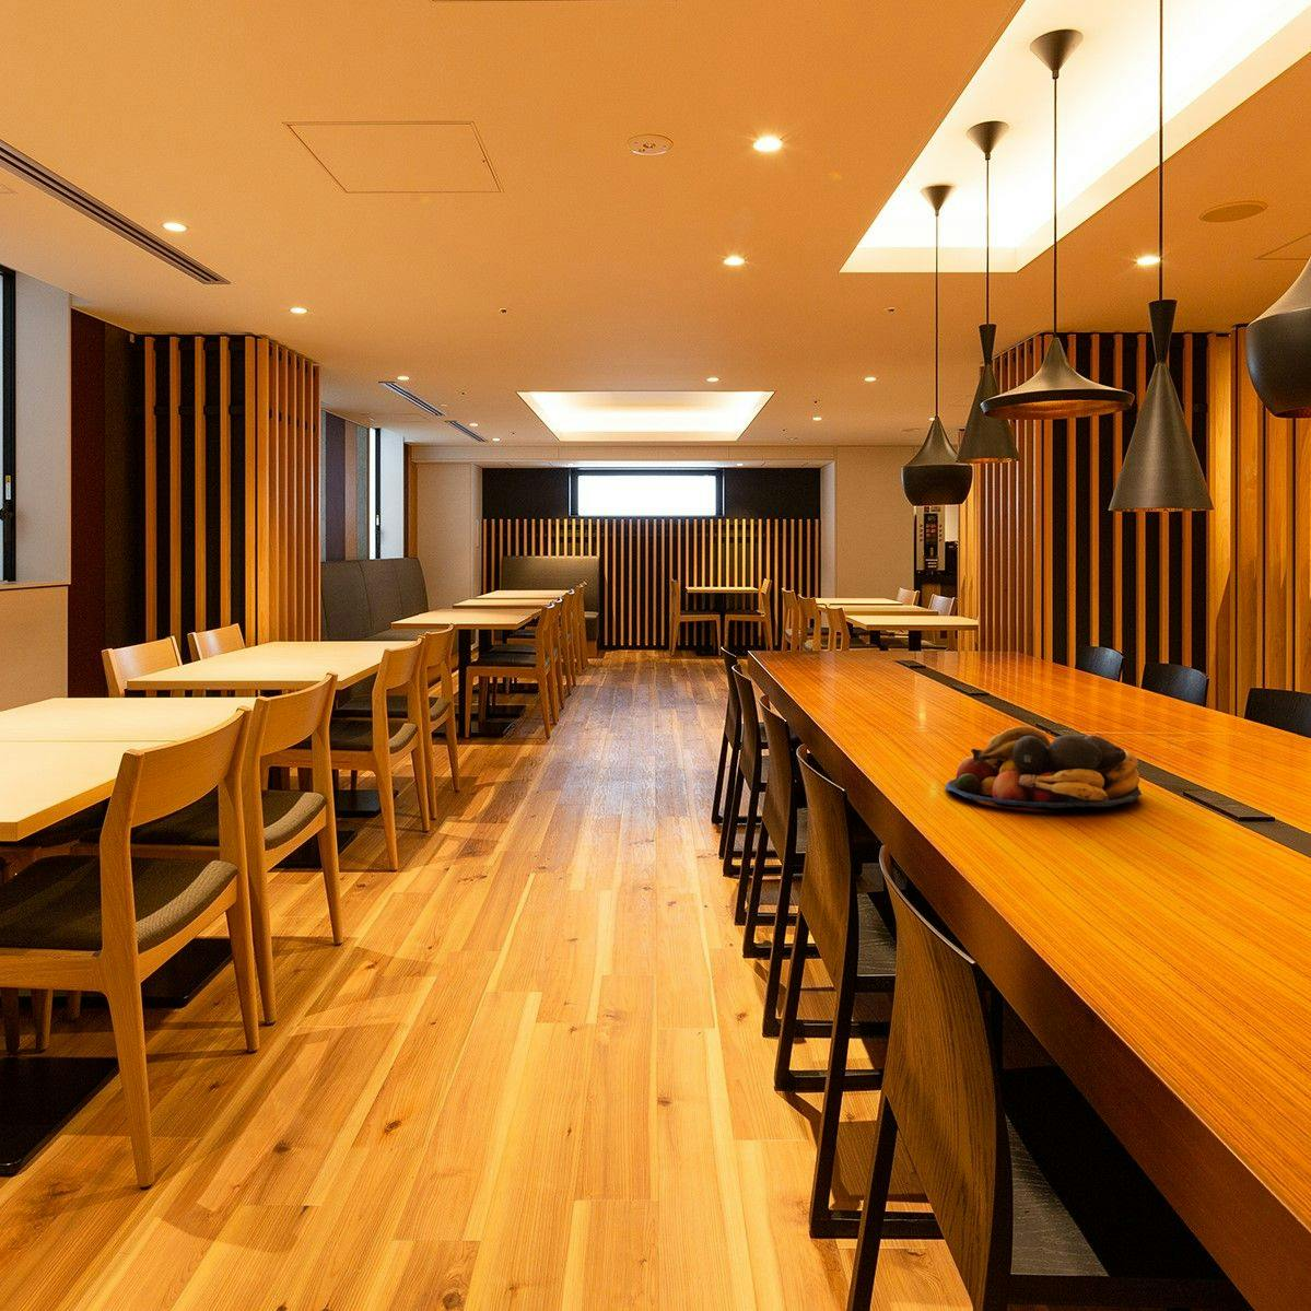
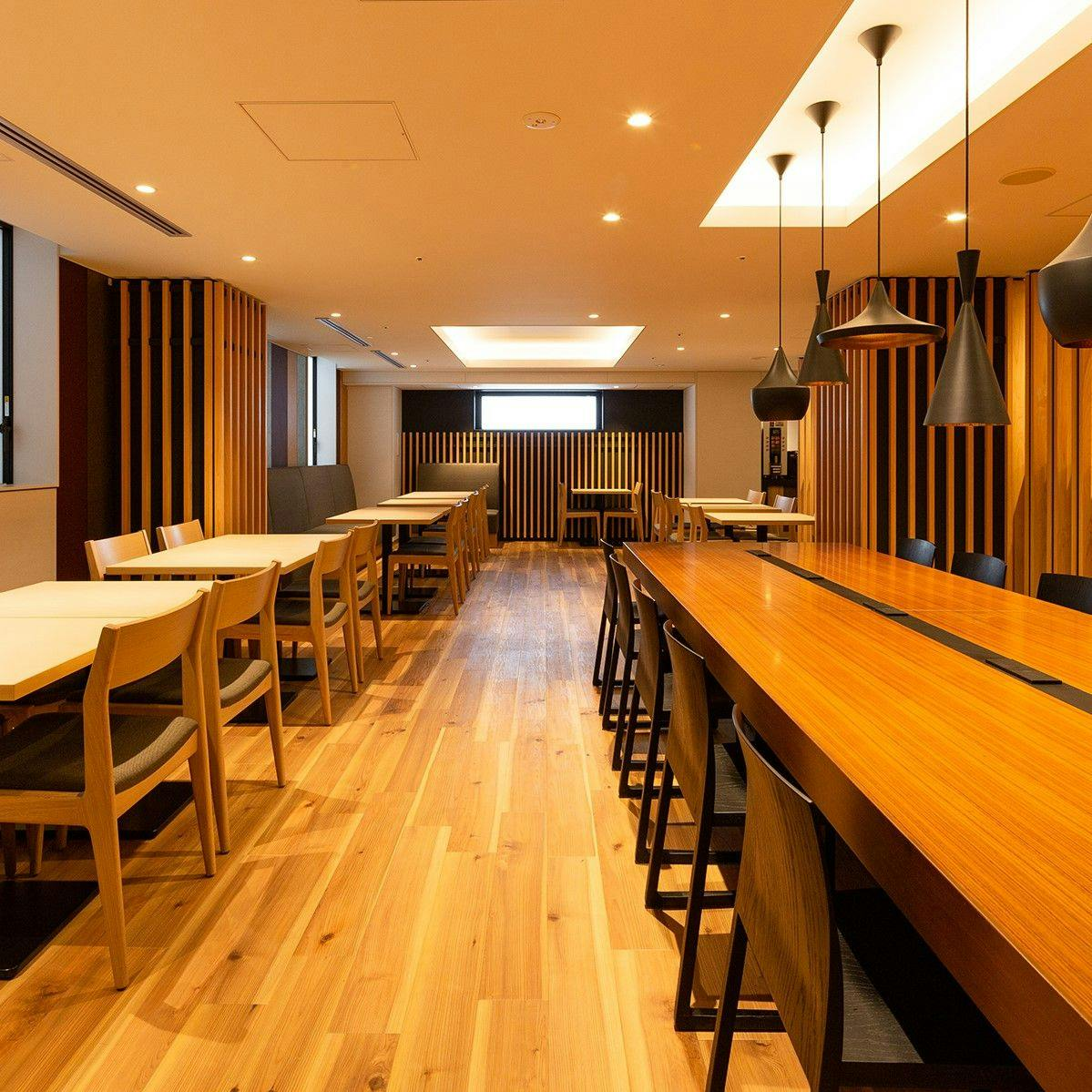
- fruit bowl (1038, 759)
